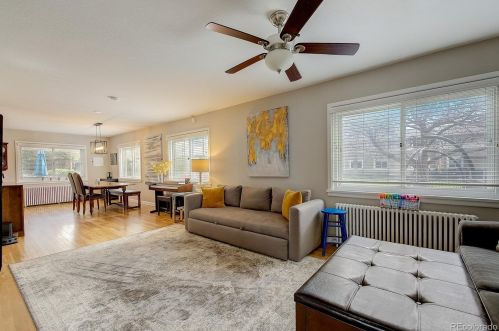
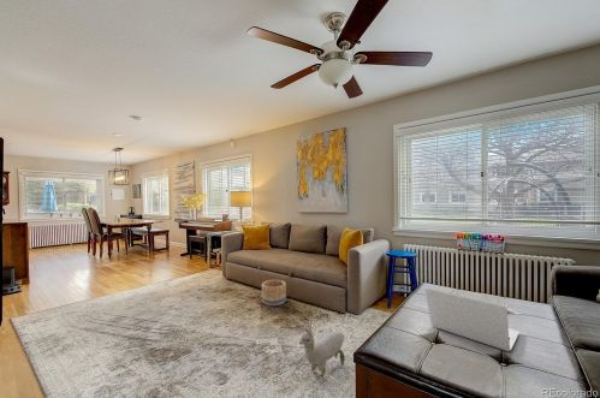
+ laptop (471, 310)
+ basket (273, 291)
+ plush toy (321, 346)
